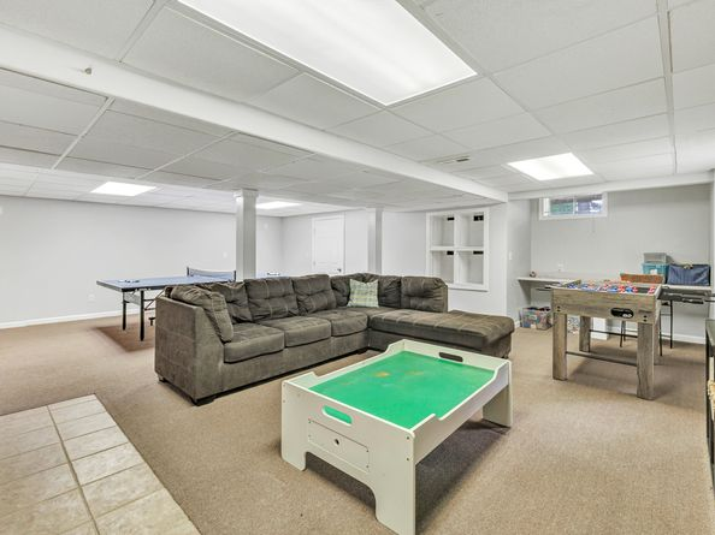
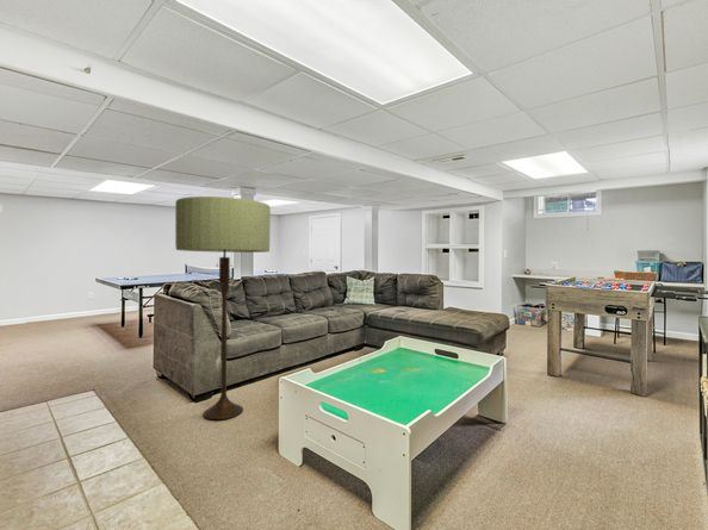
+ floor lamp (224, 307)
